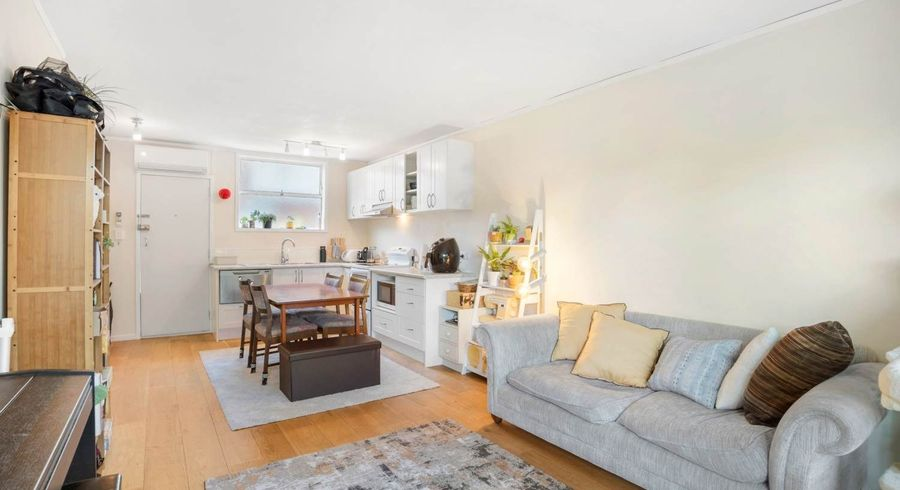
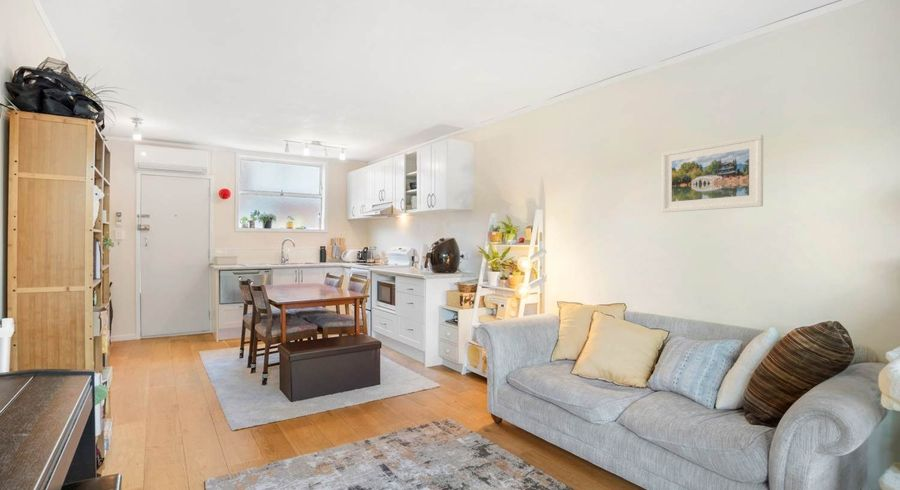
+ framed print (708, 177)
